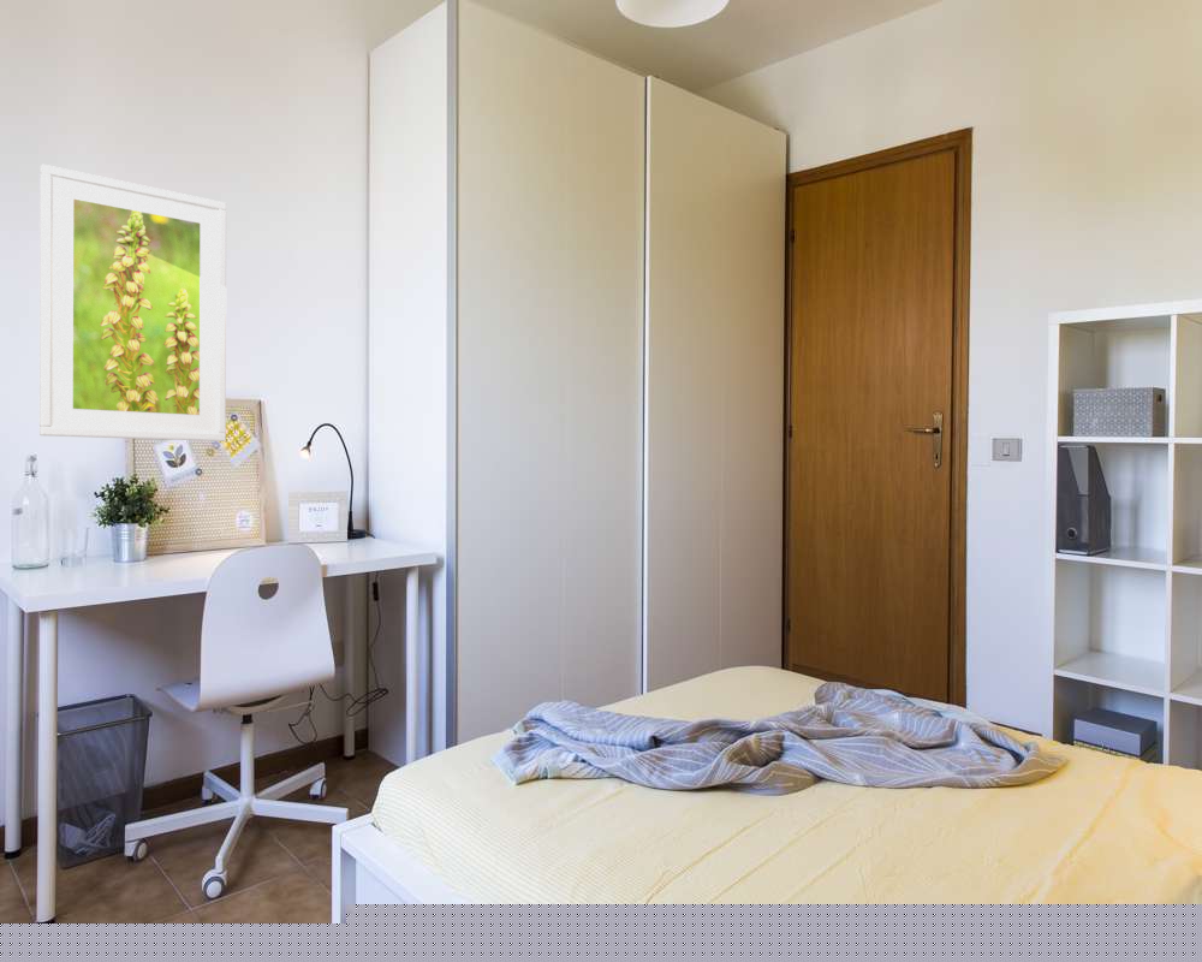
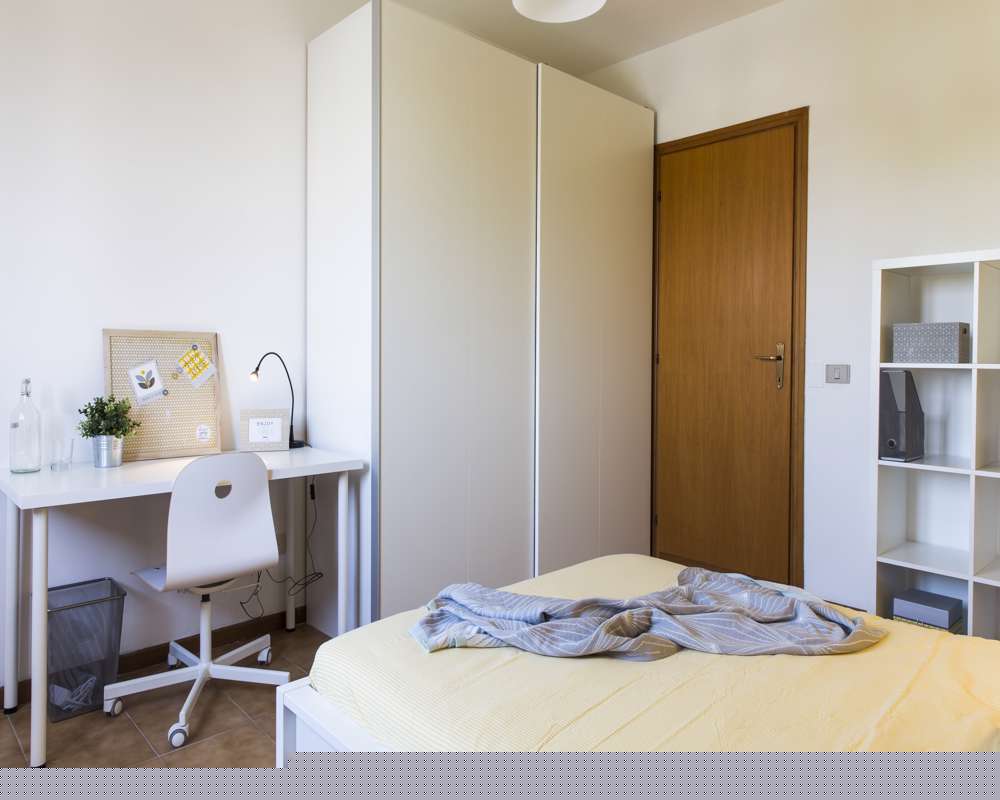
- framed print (138, 311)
